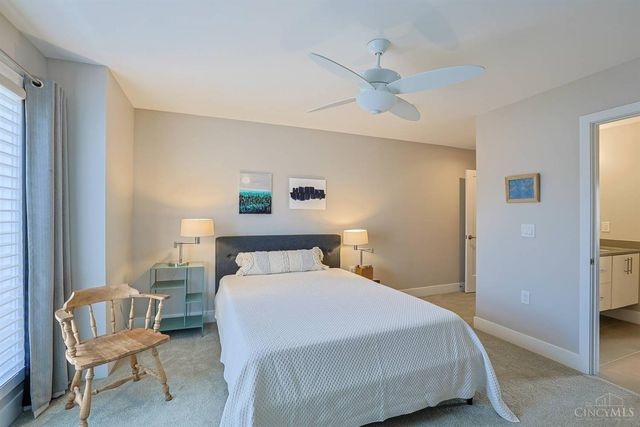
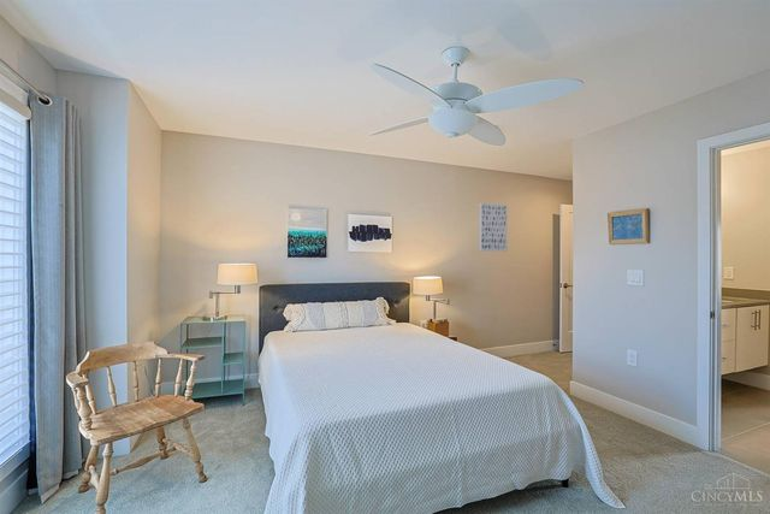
+ wall art (493, 228)
